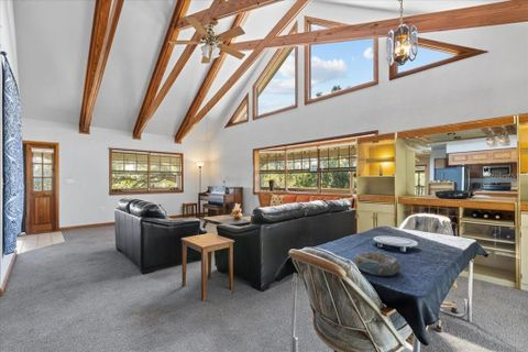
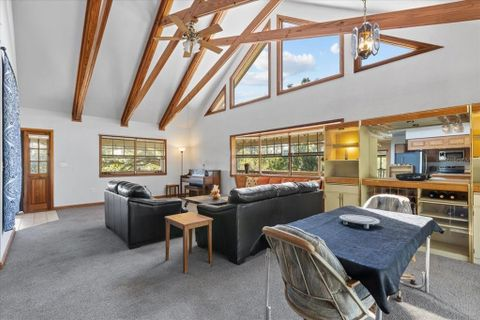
- decorative bowl (376, 262)
